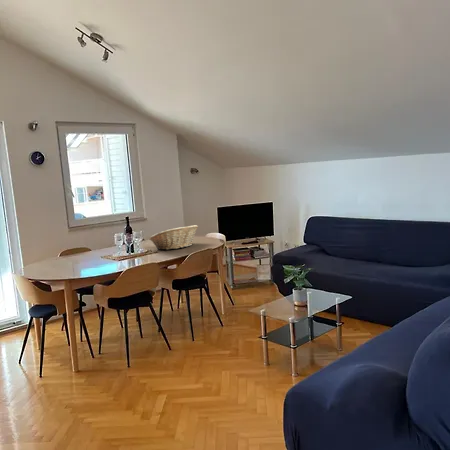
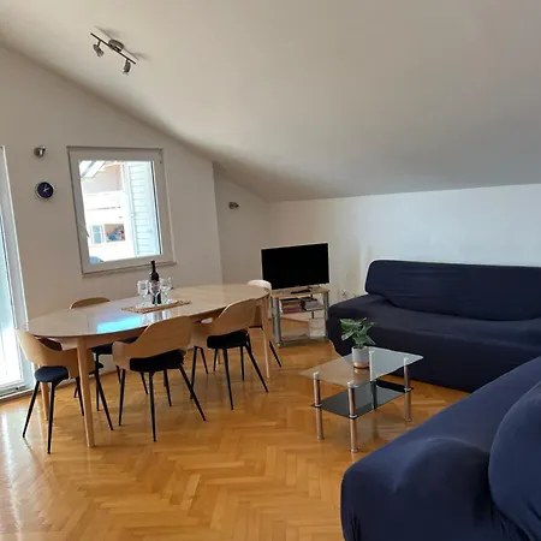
- fruit basket (174, 236)
